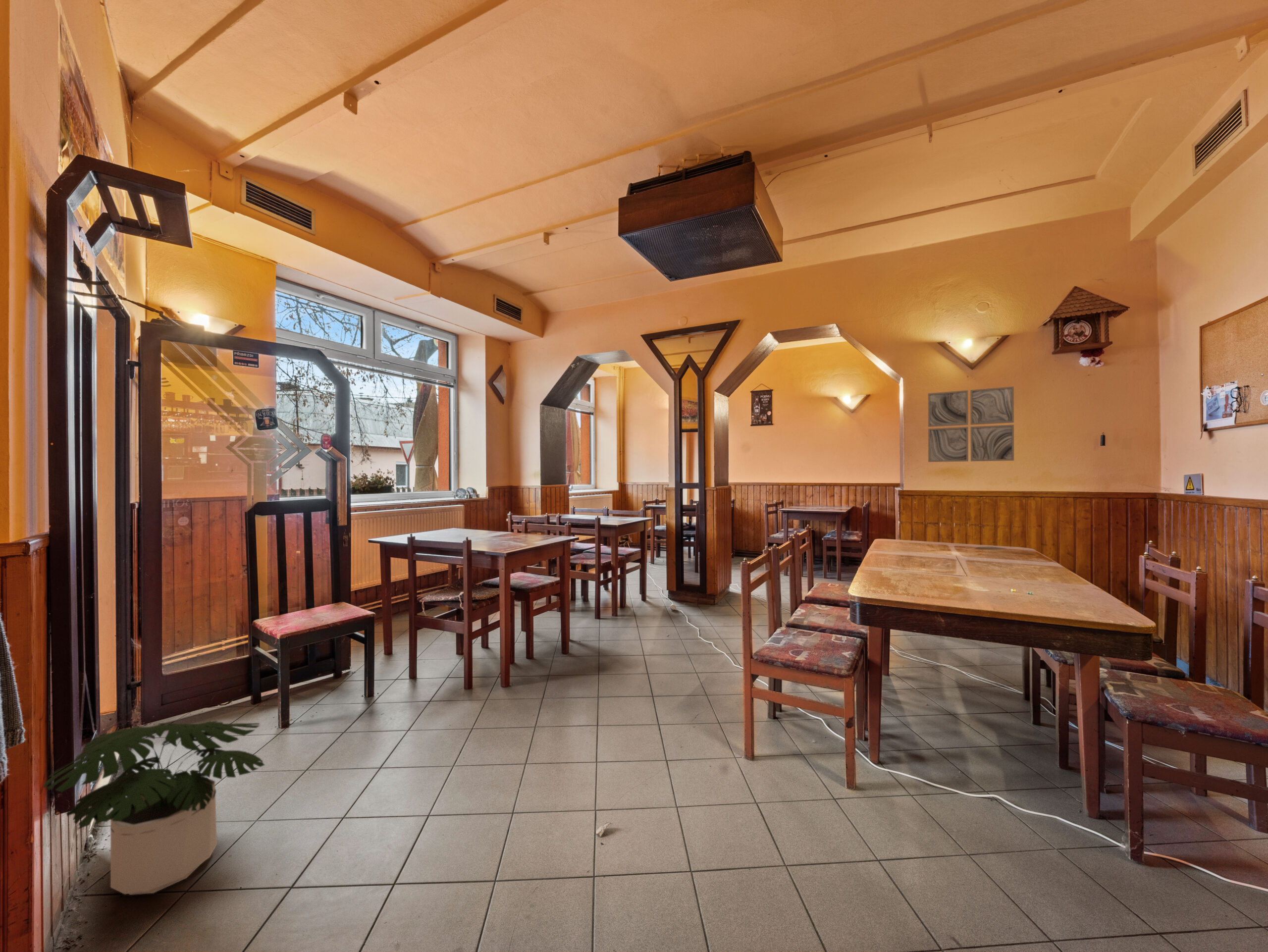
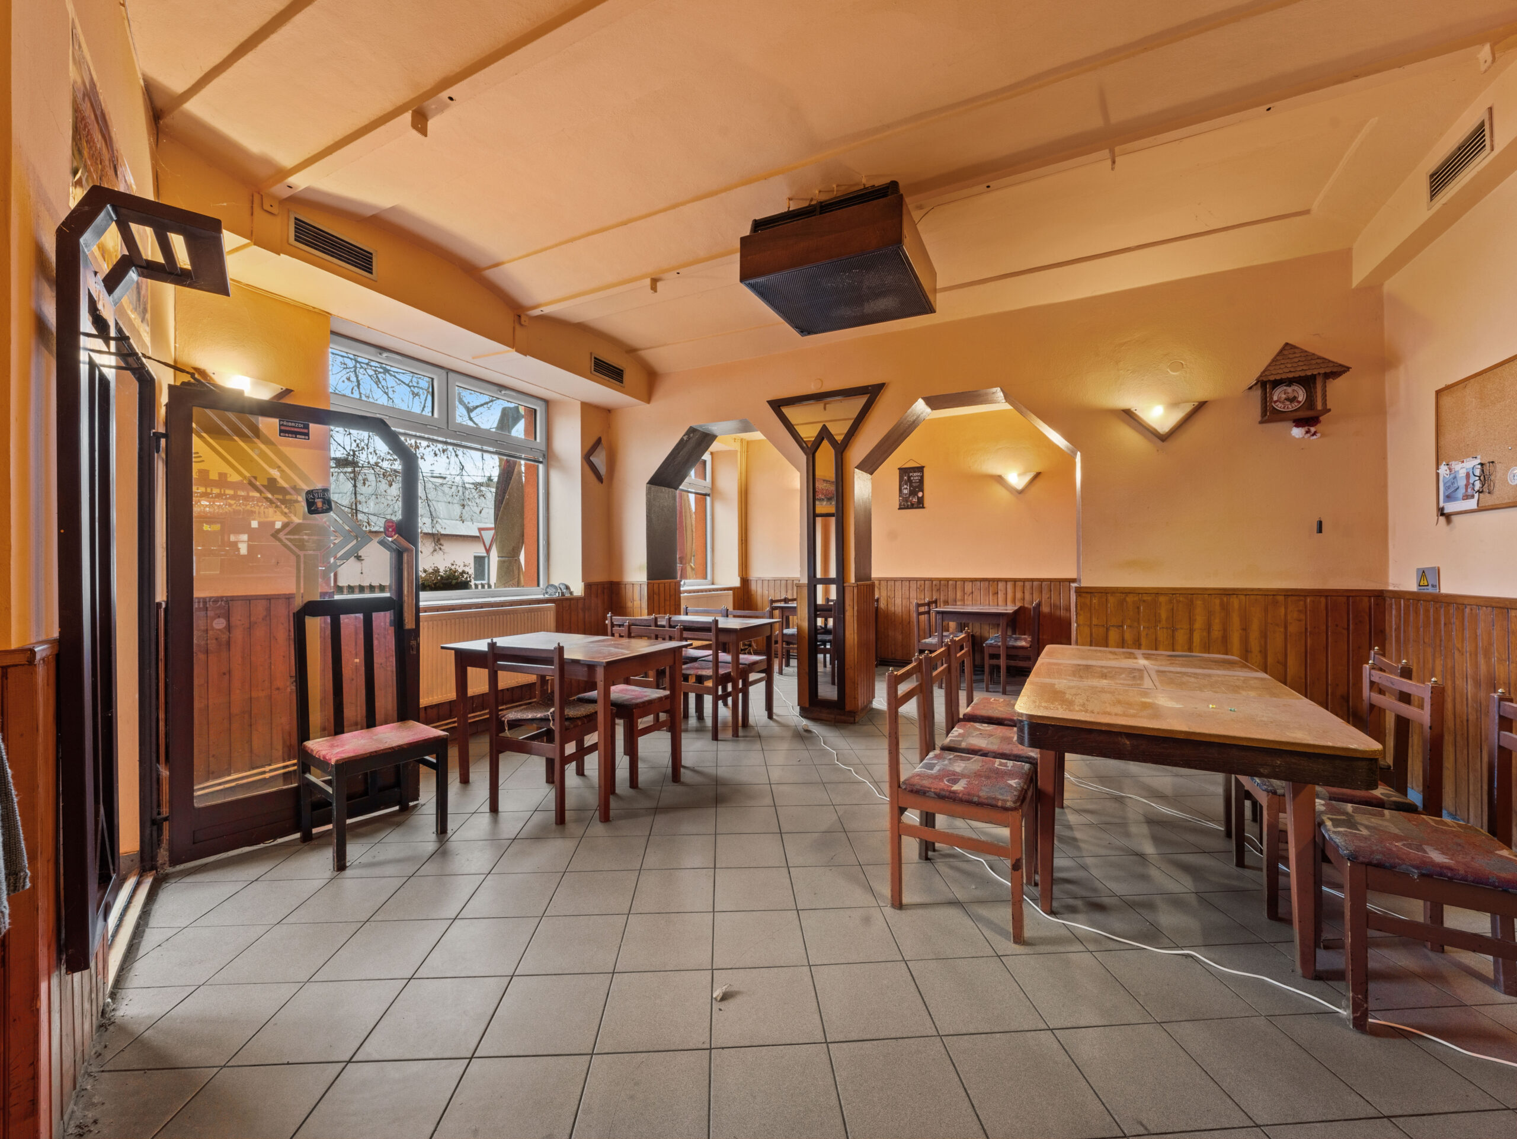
- potted plant (171, 792)
- wall art (970, 426)
